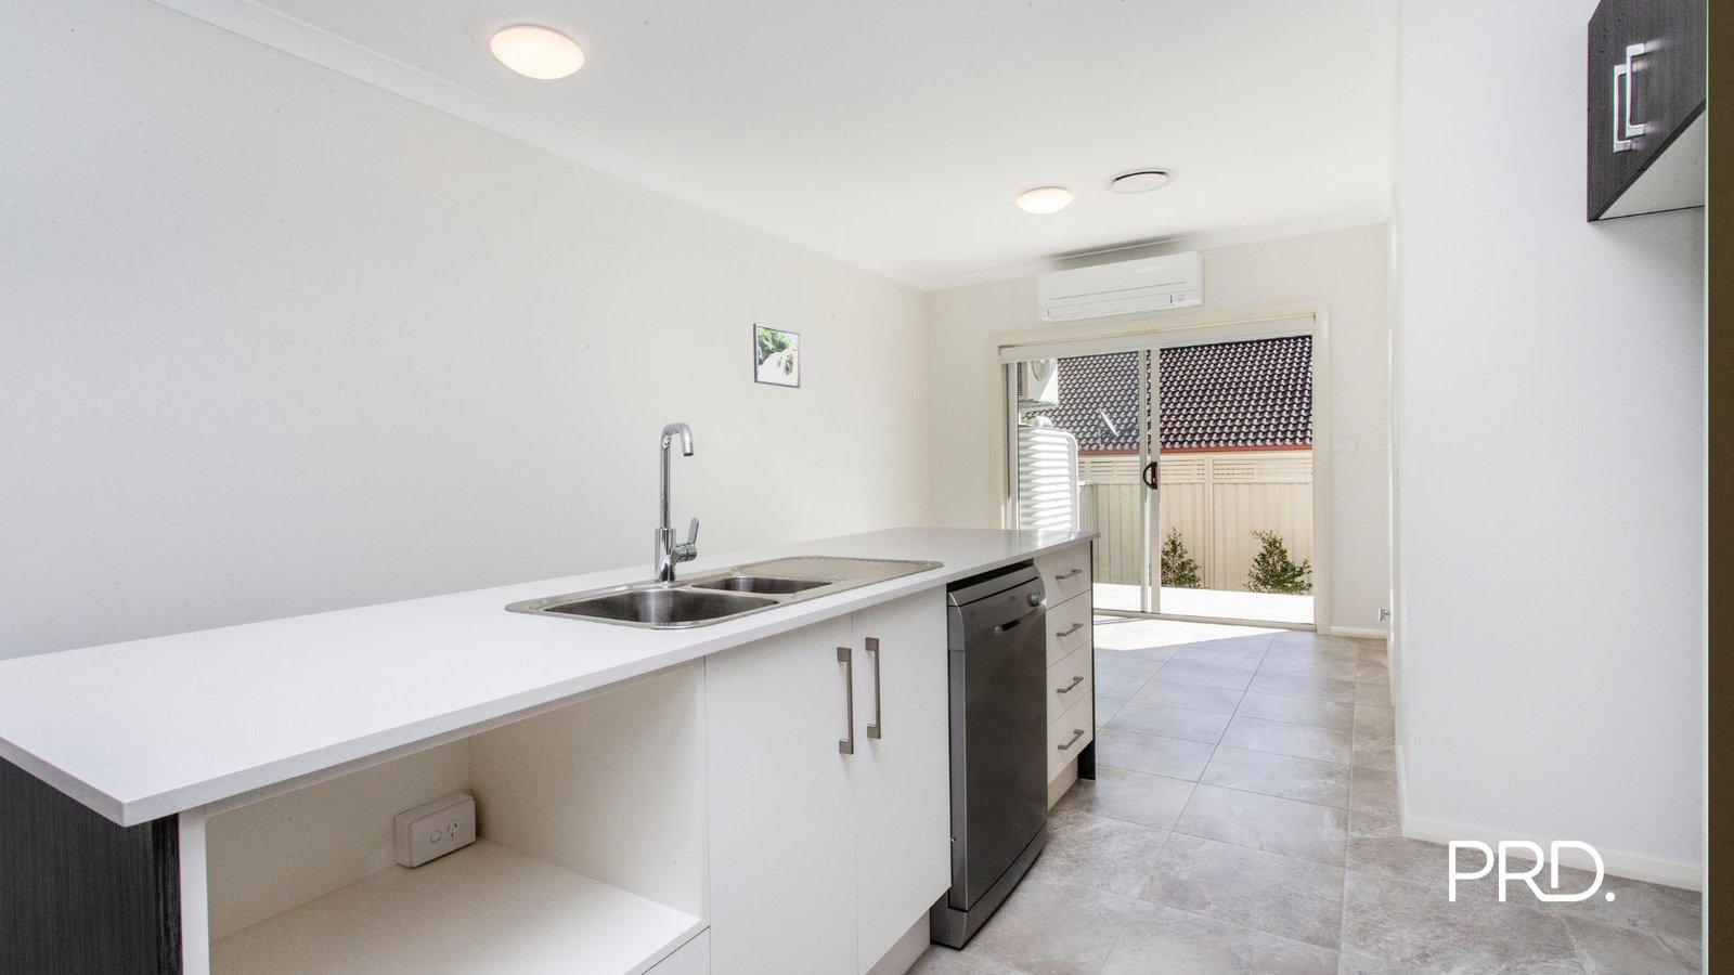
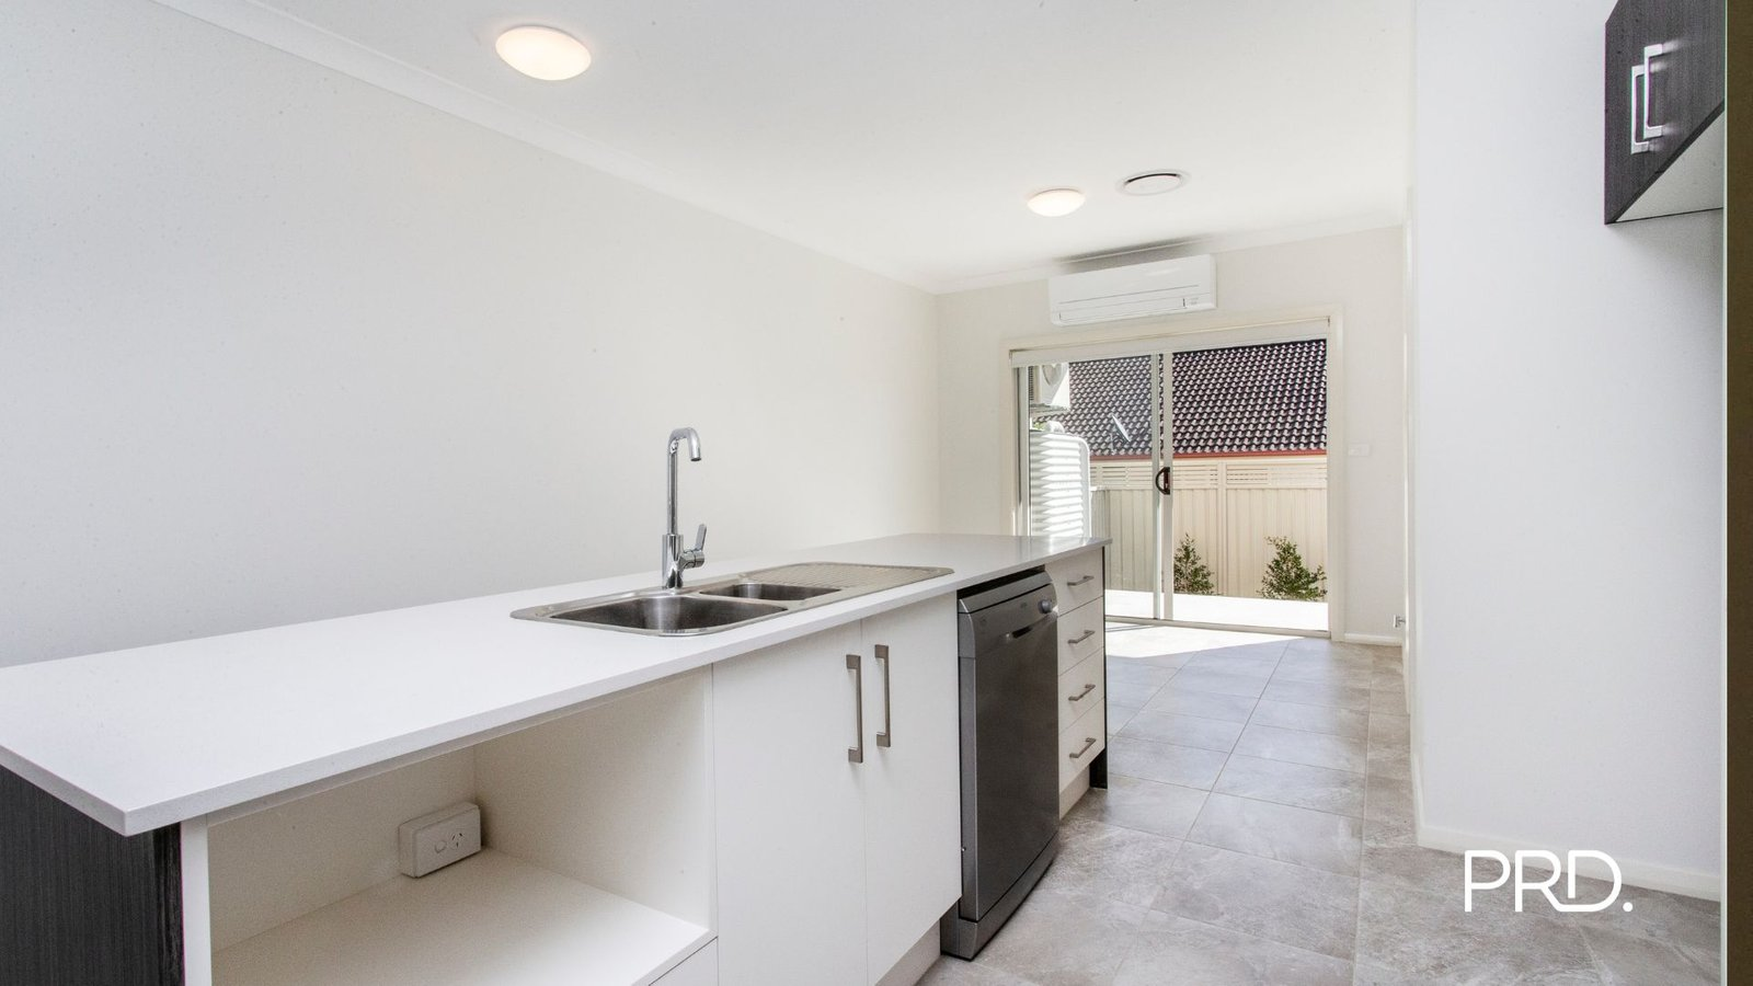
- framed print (776, 356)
